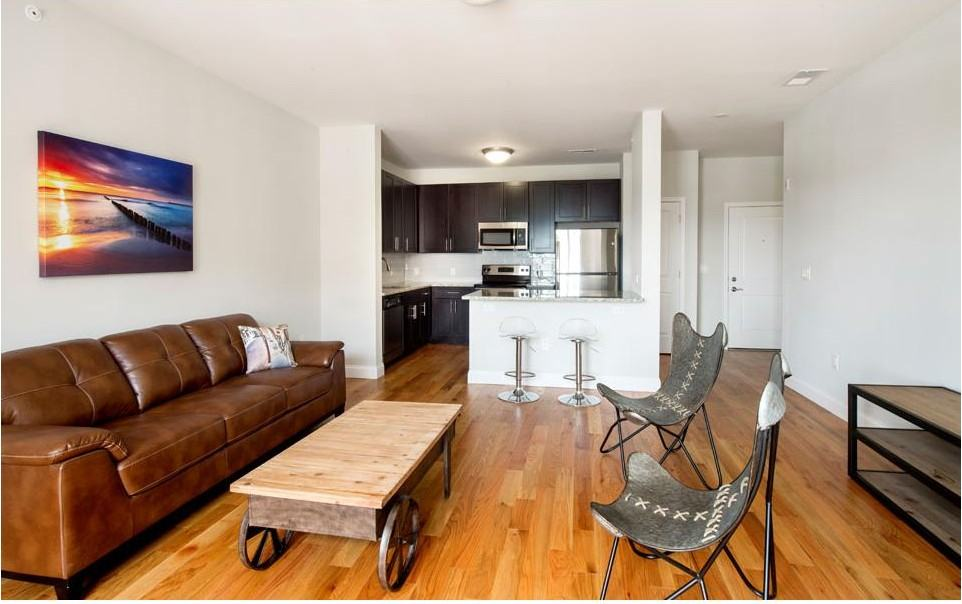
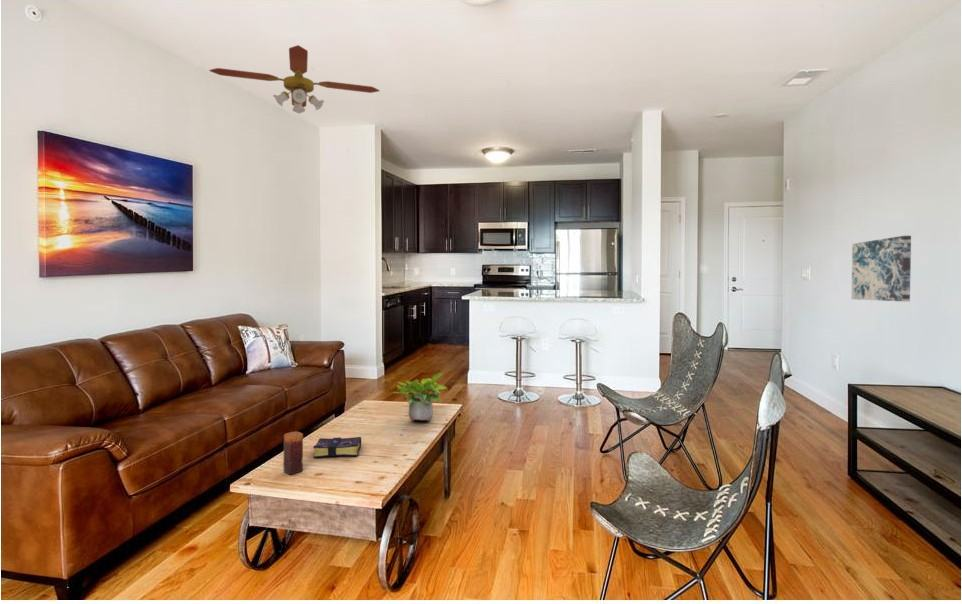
+ wall art (879, 270)
+ potted plant (420, 398)
+ book (338, 445)
+ candle (293, 452)
+ ceiling fan (298, 86)
